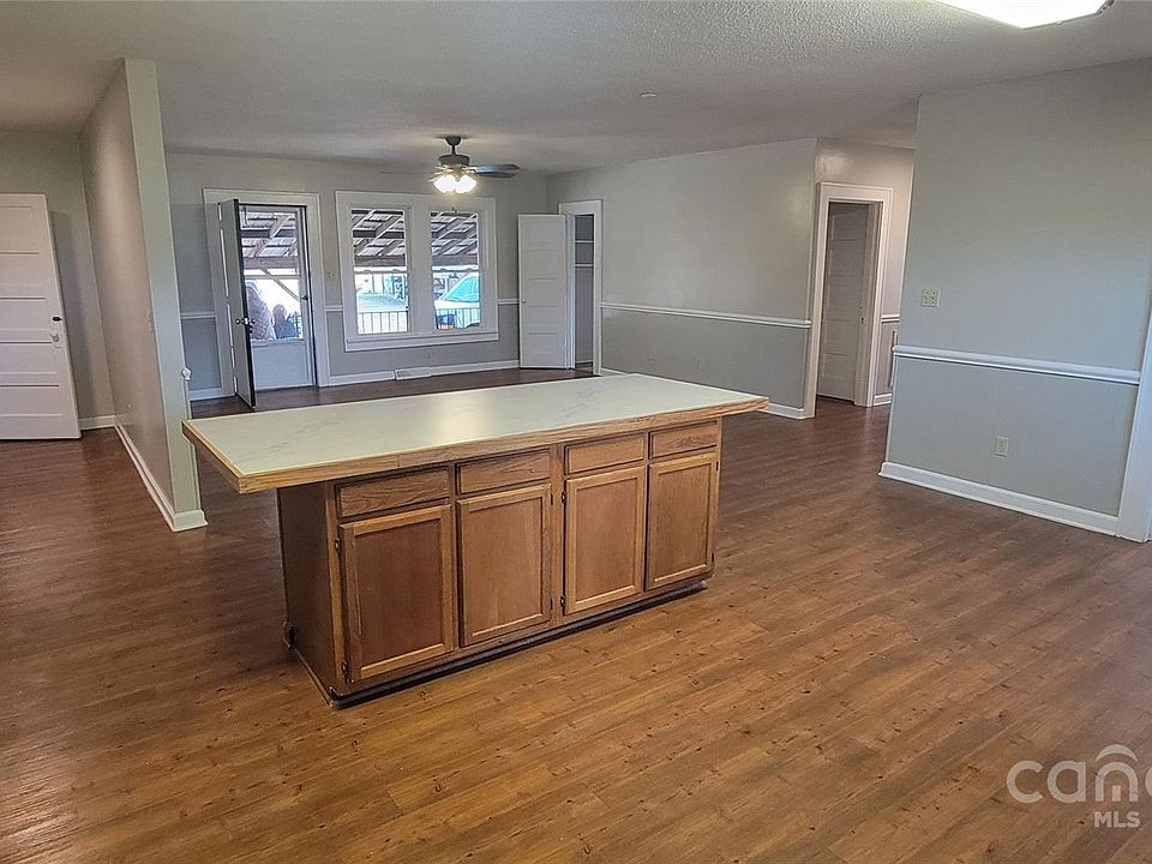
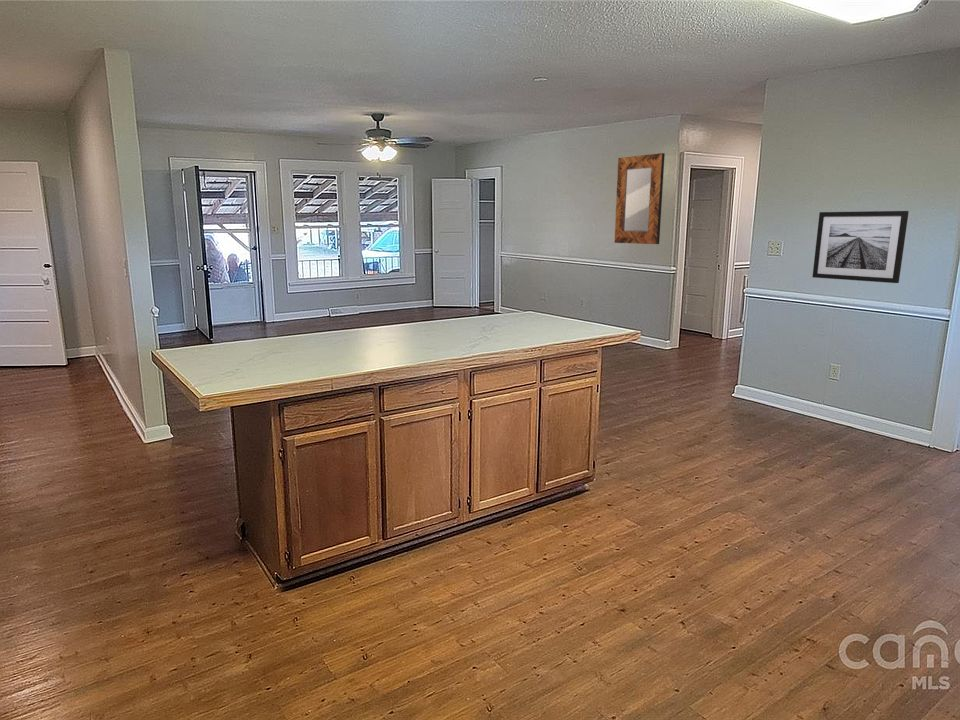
+ wall art (857, 246)
+ home mirror (638, 200)
